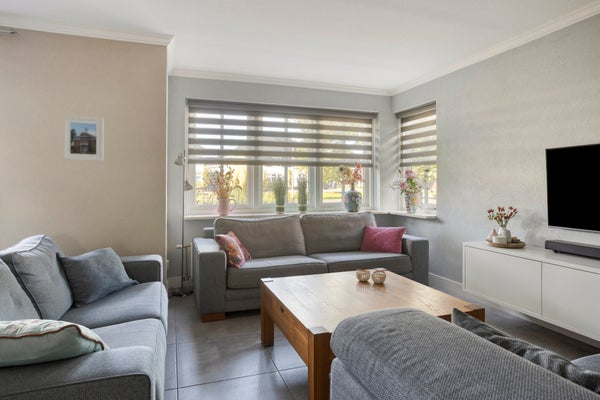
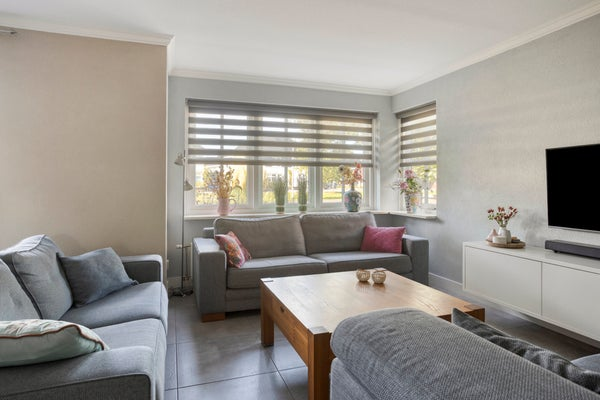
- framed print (83, 138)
